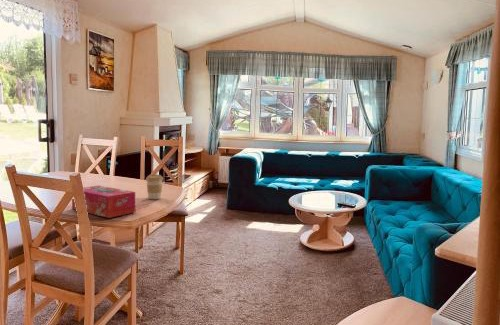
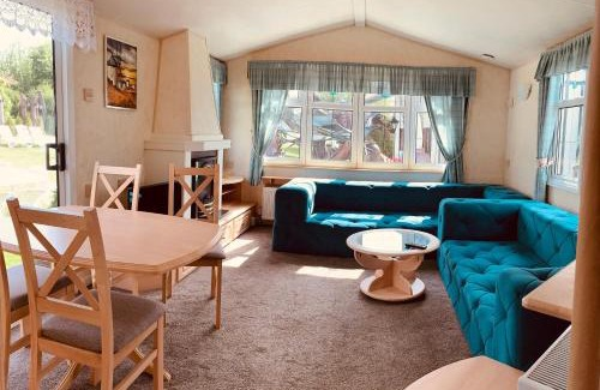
- tissue box (103, 200)
- coffee cup (154, 186)
